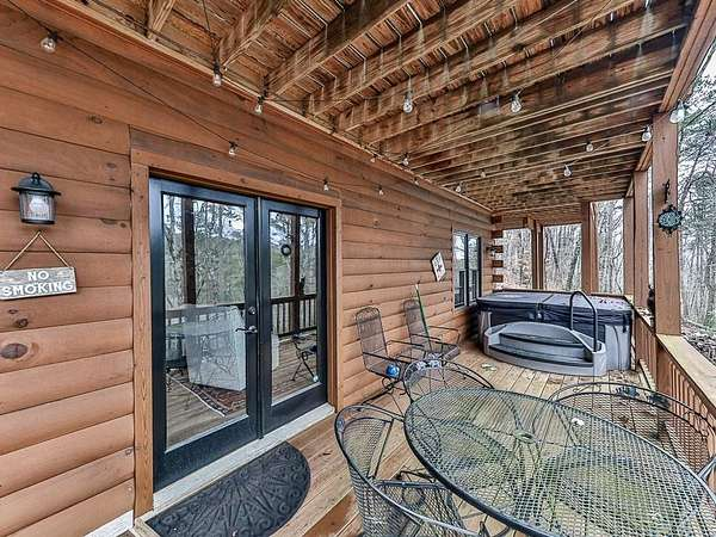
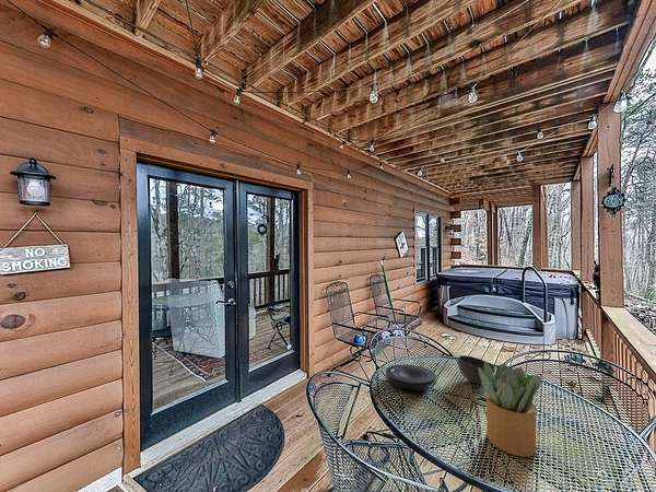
+ bowl (476, 370)
+ plate (410, 377)
+ potted plant (507, 403)
